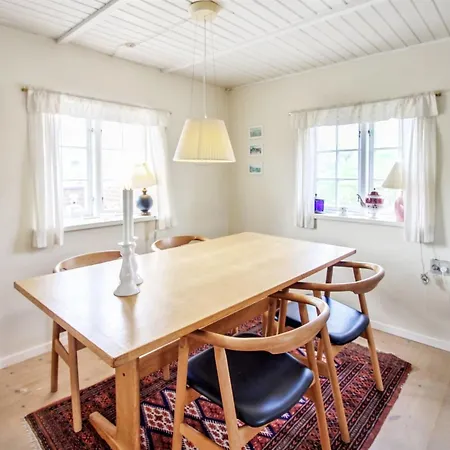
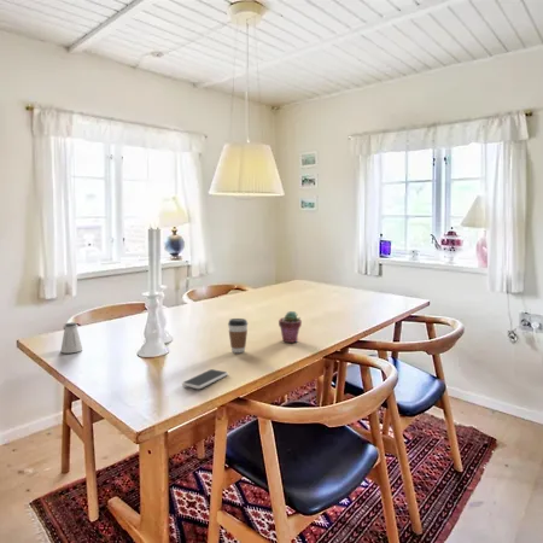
+ coffee cup (238, 334)
+ smartphone (205, 378)
+ potted succulent (290, 326)
+ saltshaker (70, 337)
